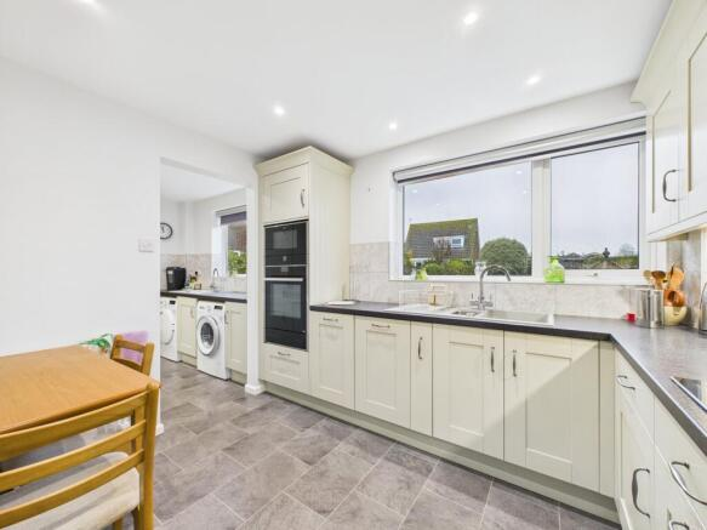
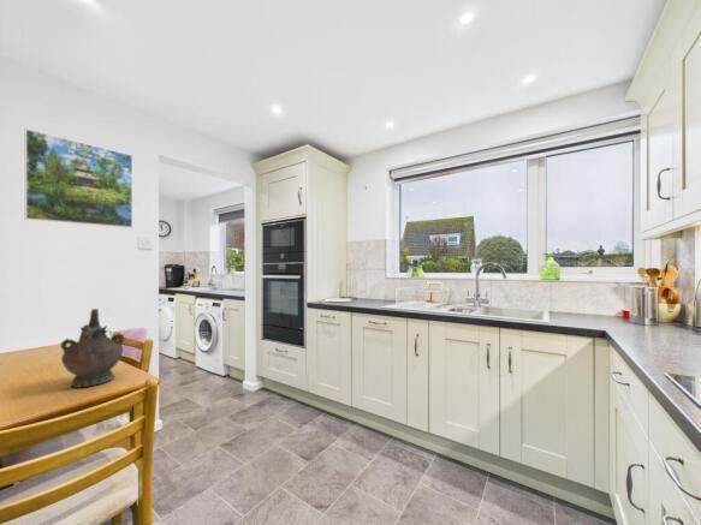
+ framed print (84, 184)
+ ceremonial vessel (93, 345)
